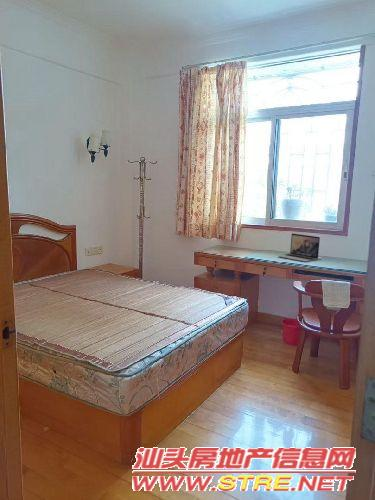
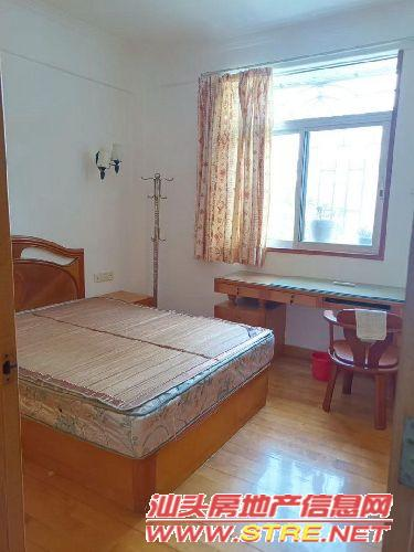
- laptop (298, 247)
